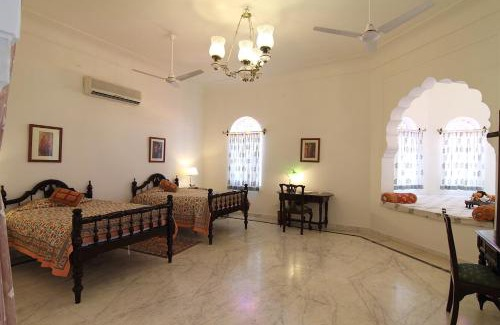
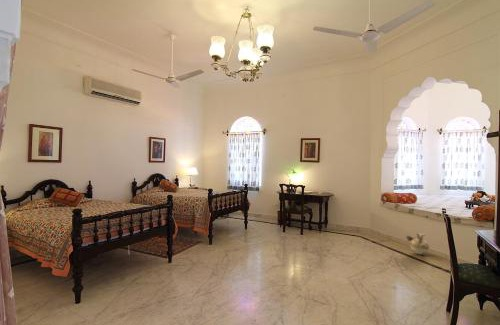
+ ceramic jug (418, 243)
